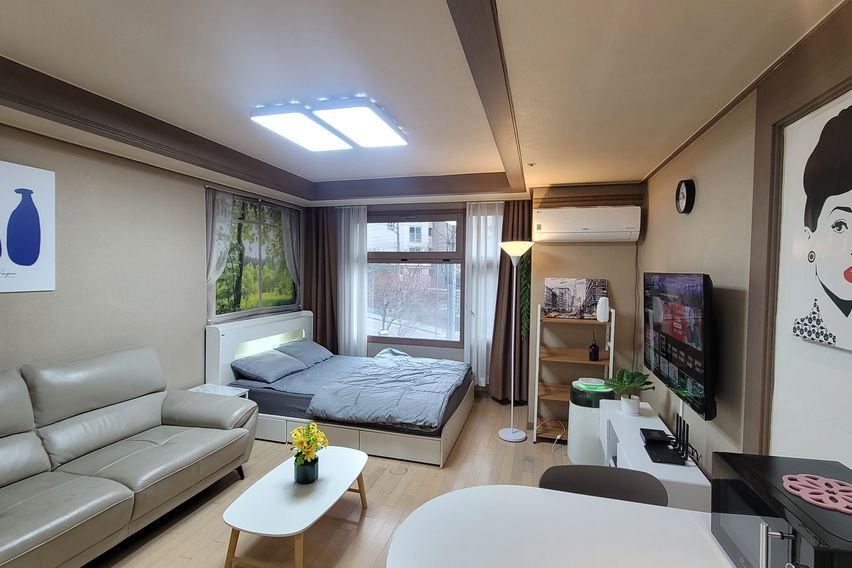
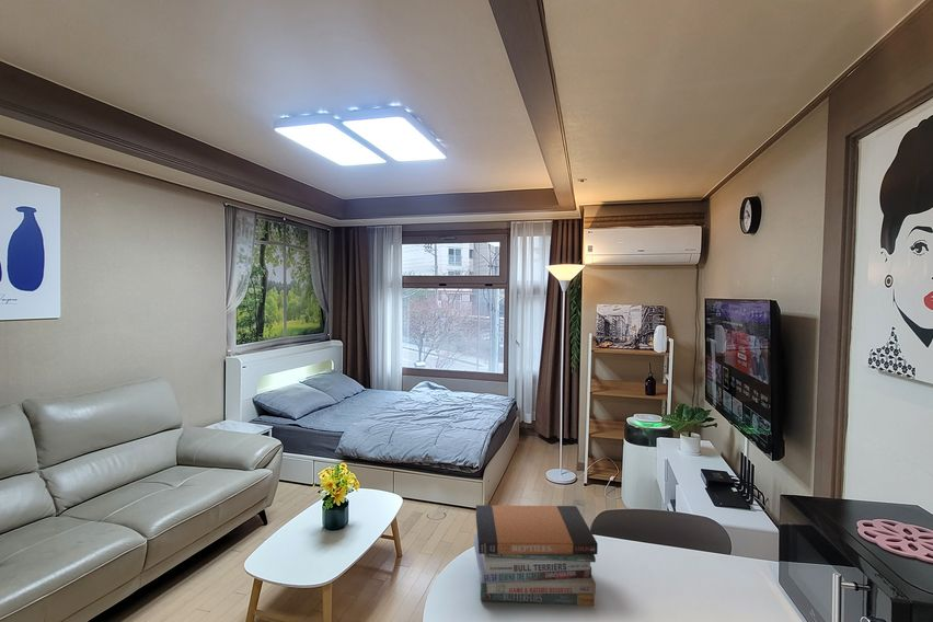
+ book stack (531, 551)
